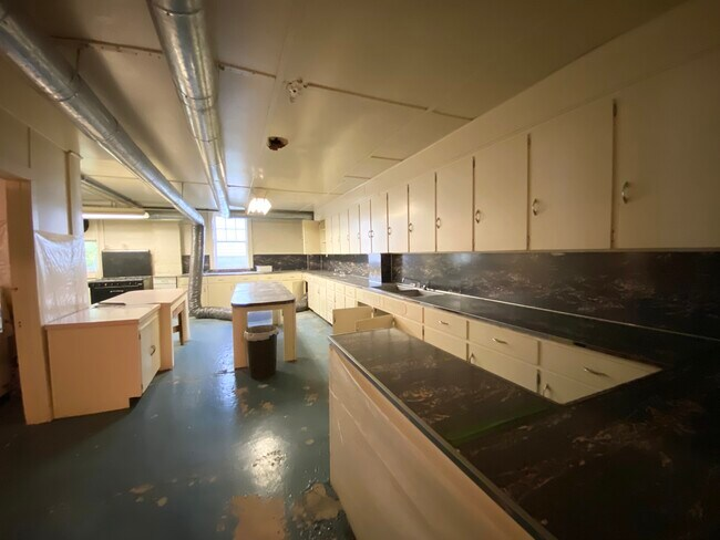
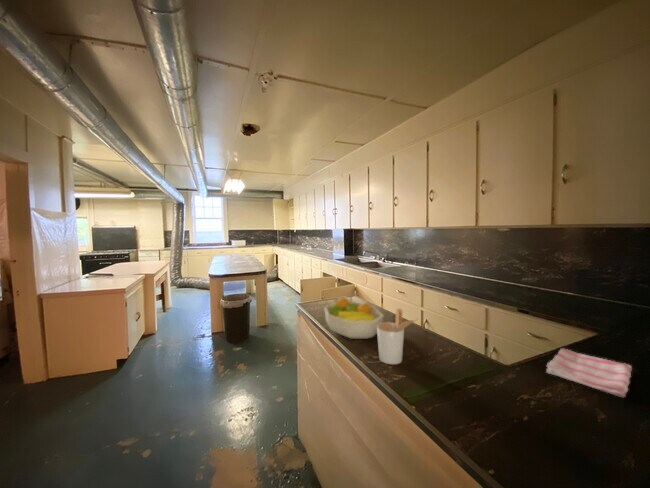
+ fruit bowl (352, 315)
+ dish towel (588, 367)
+ utensil holder (396, 337)
